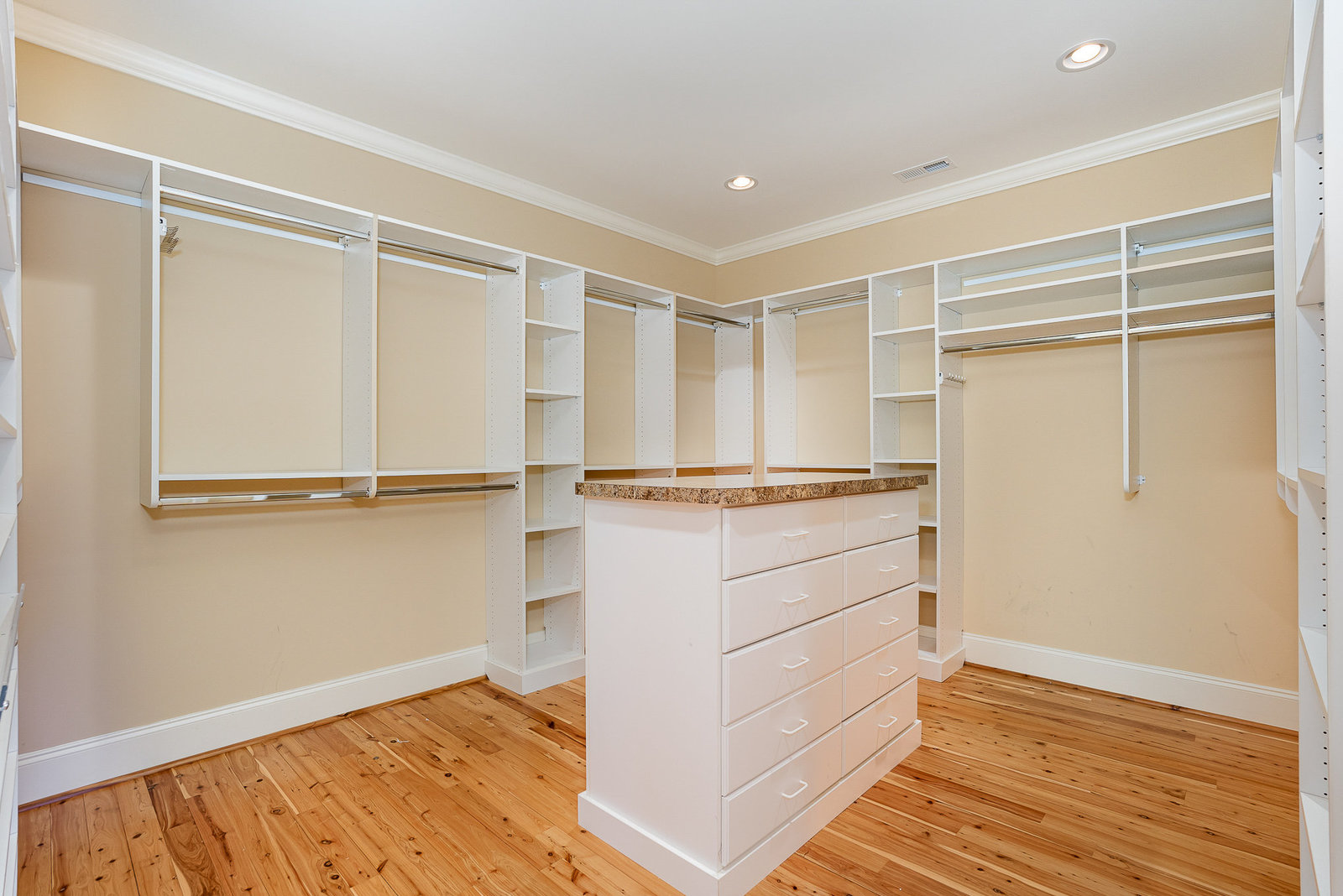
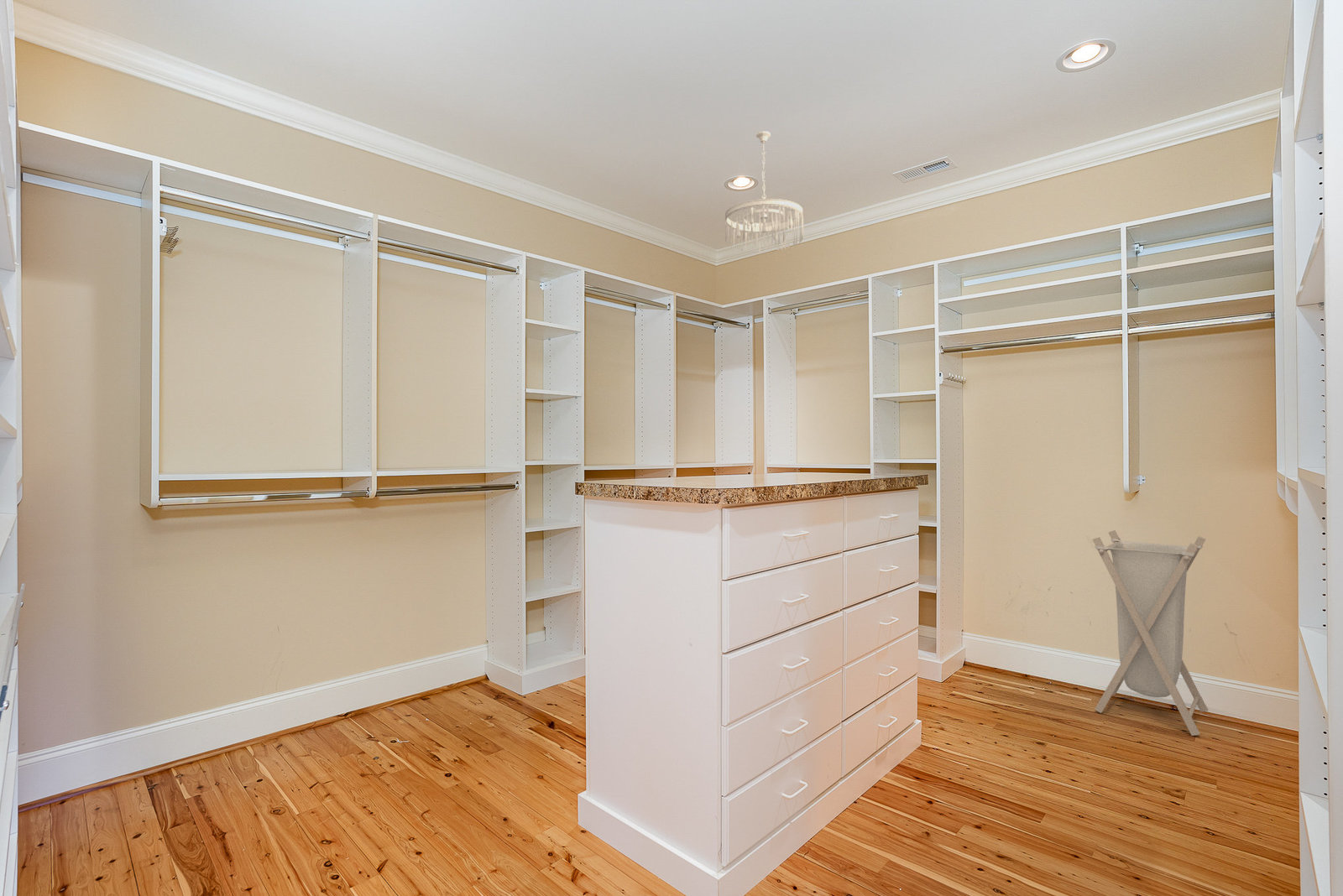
+ laundry hamper (1150, 624)
+ chandelier (764, 187)
